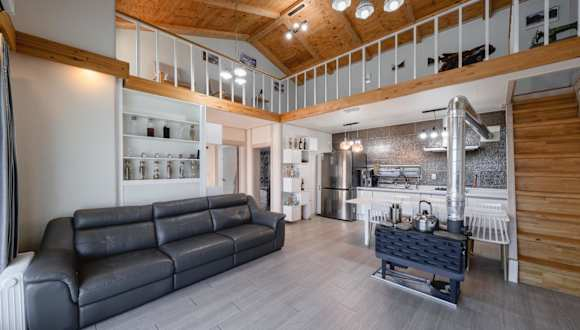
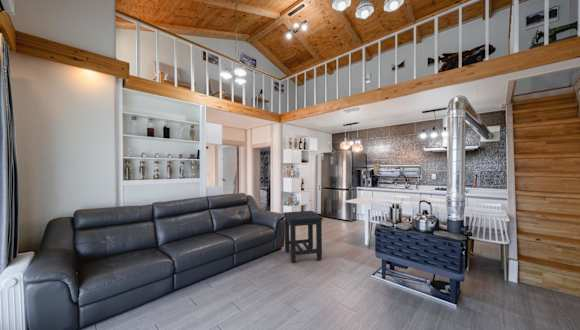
+ side table (302, 240)
